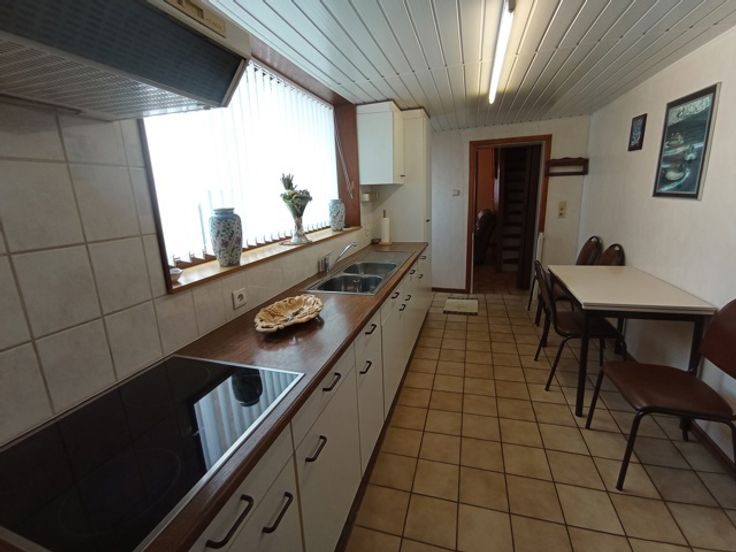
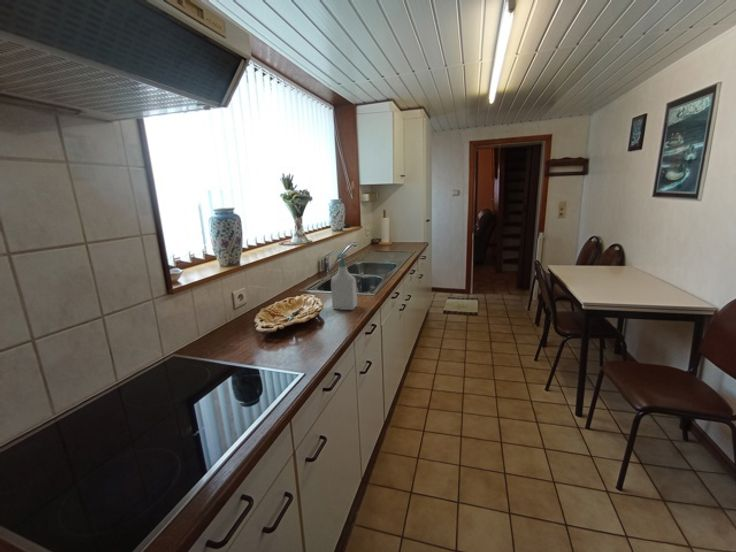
+ soap bottle (342, 281)
